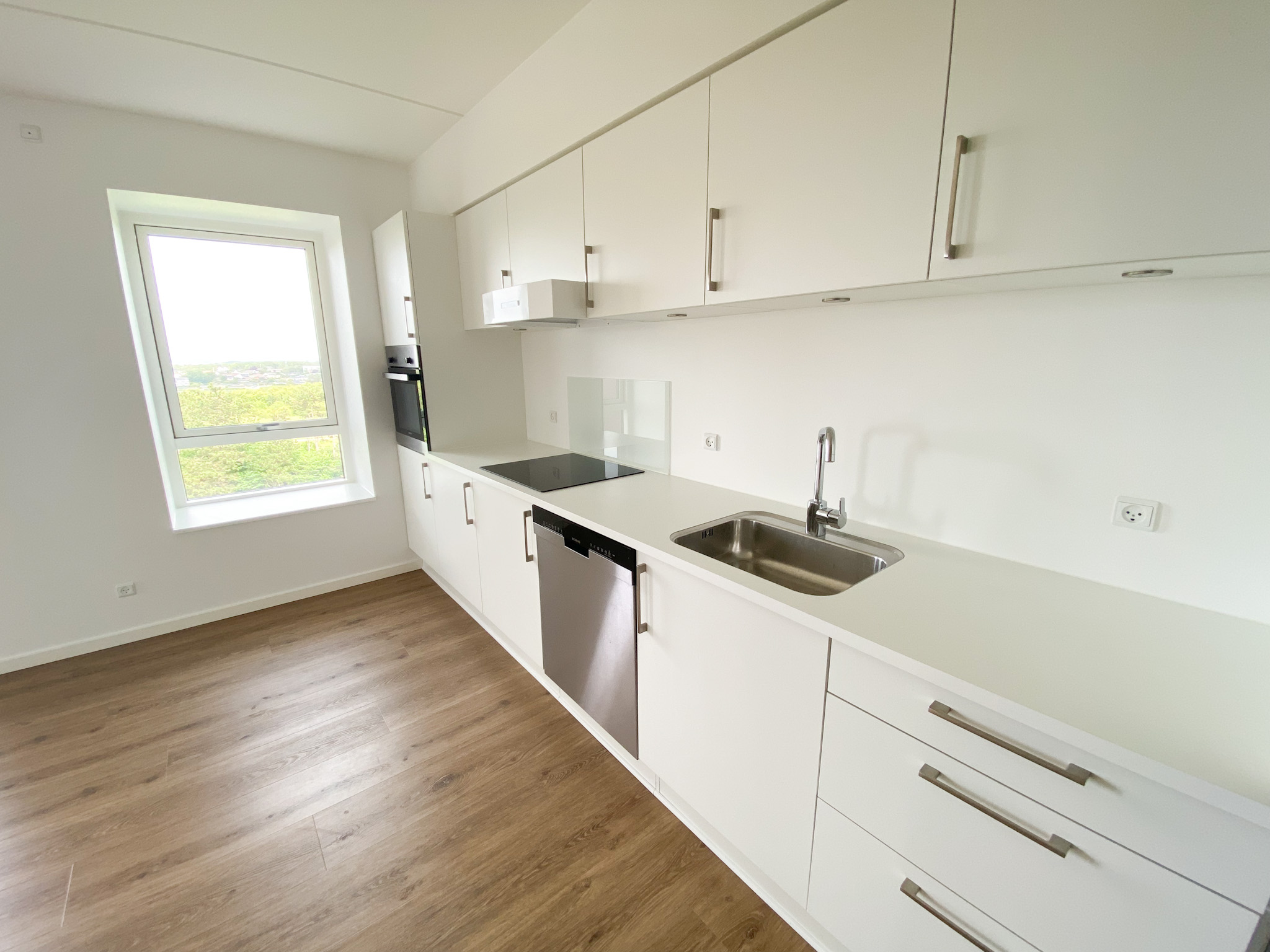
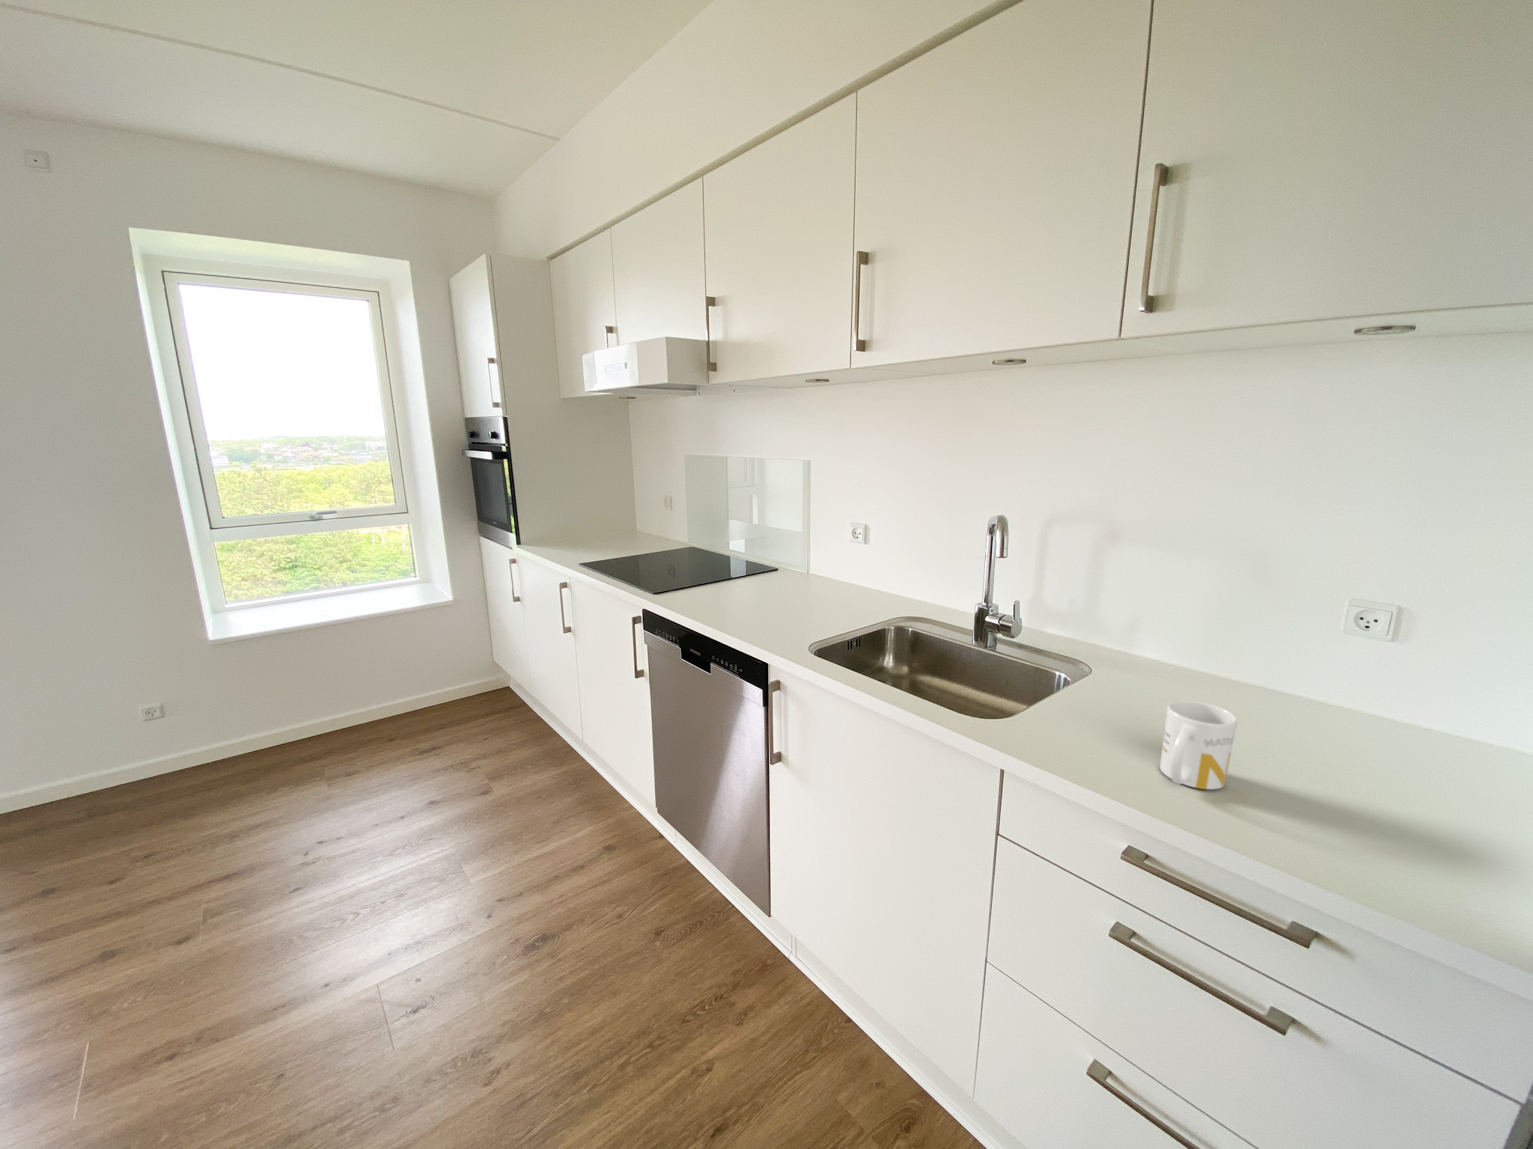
+ mug (1197, 748)
